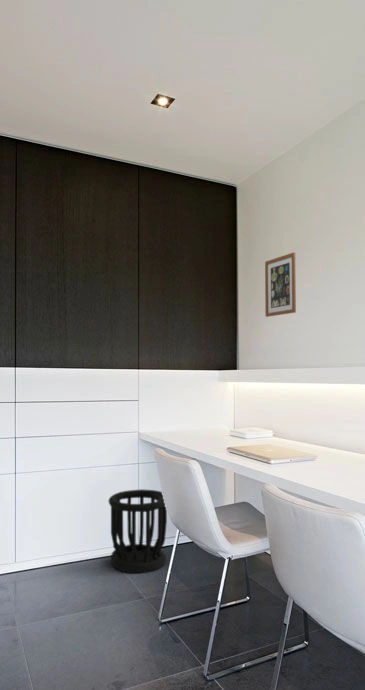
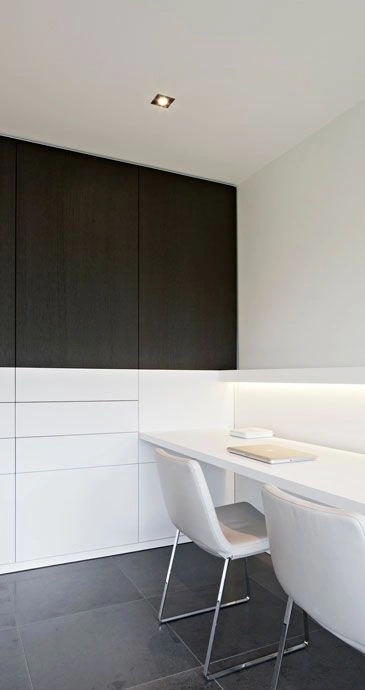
- wastebasket (140, 529)
- wall art (279, 285)
